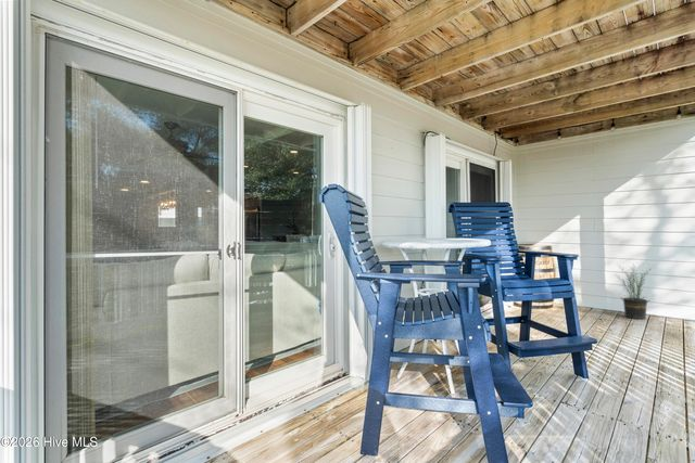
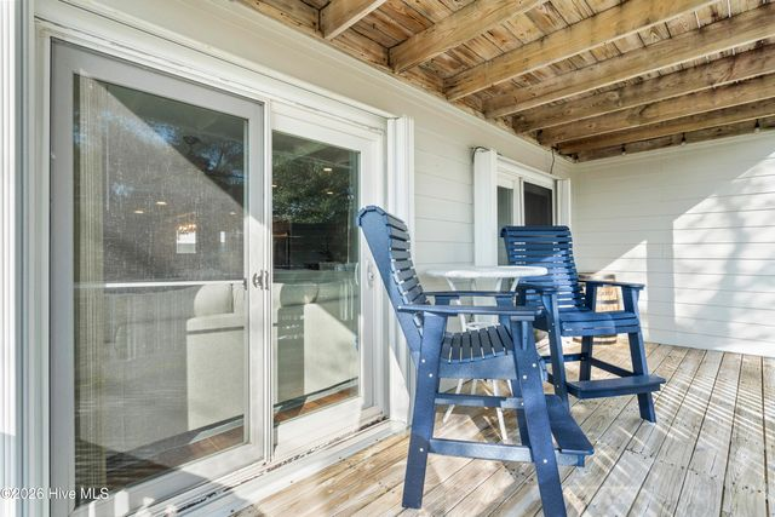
- potted plant (633, 290)
